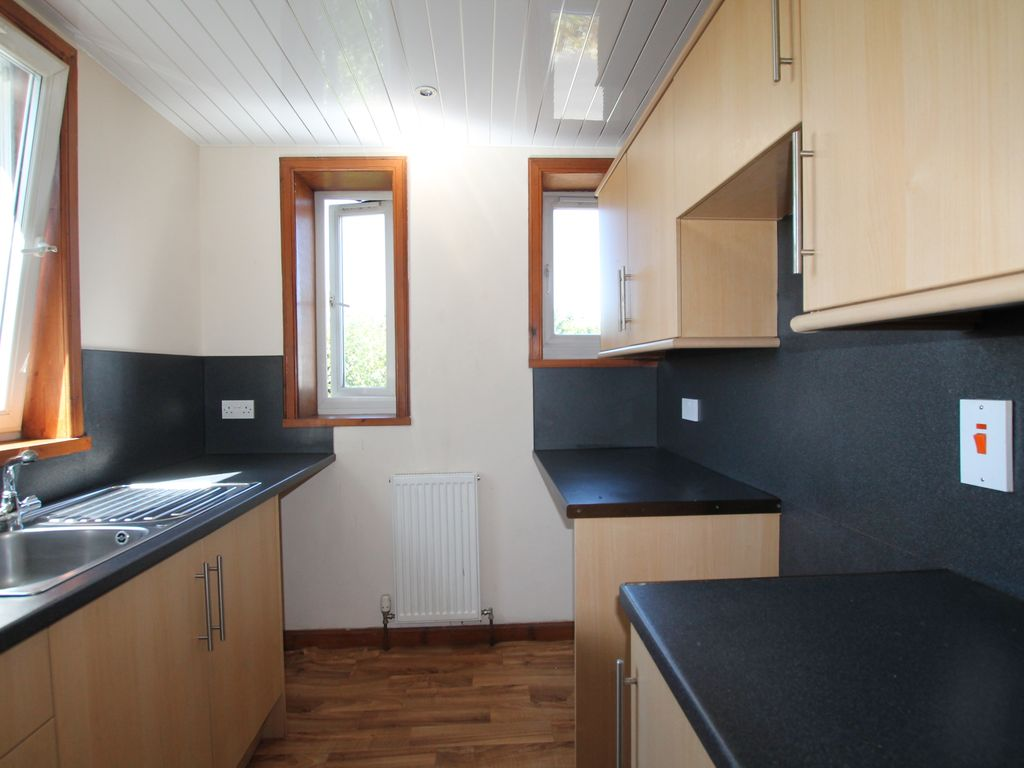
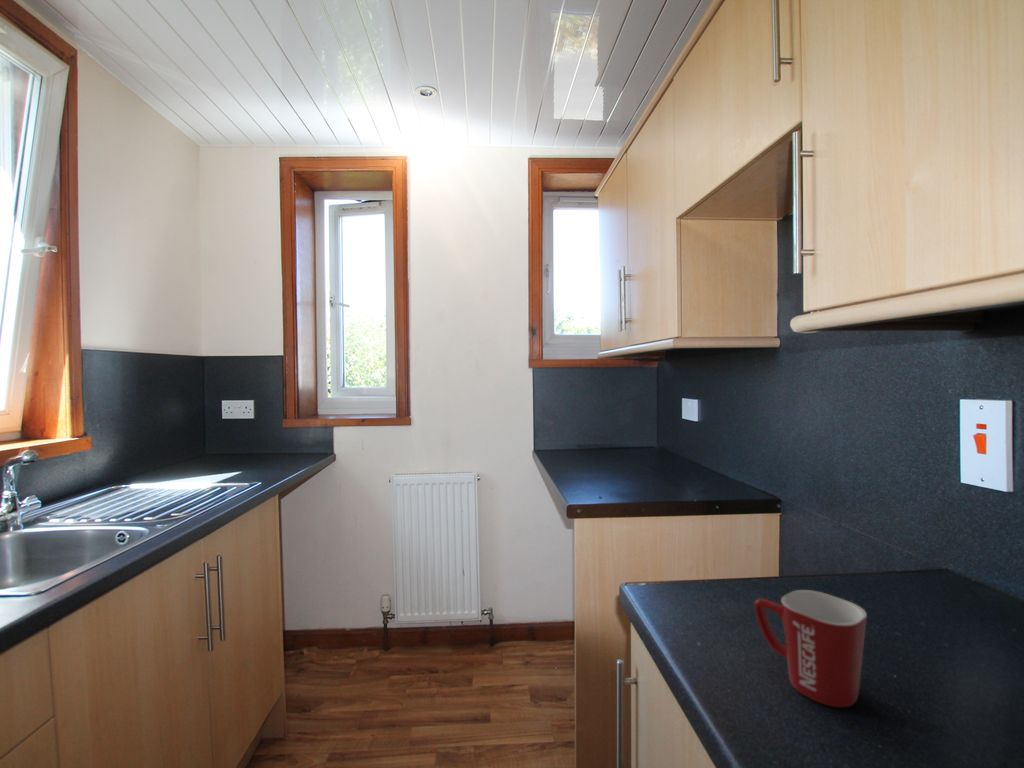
+ mug (804, 639)
